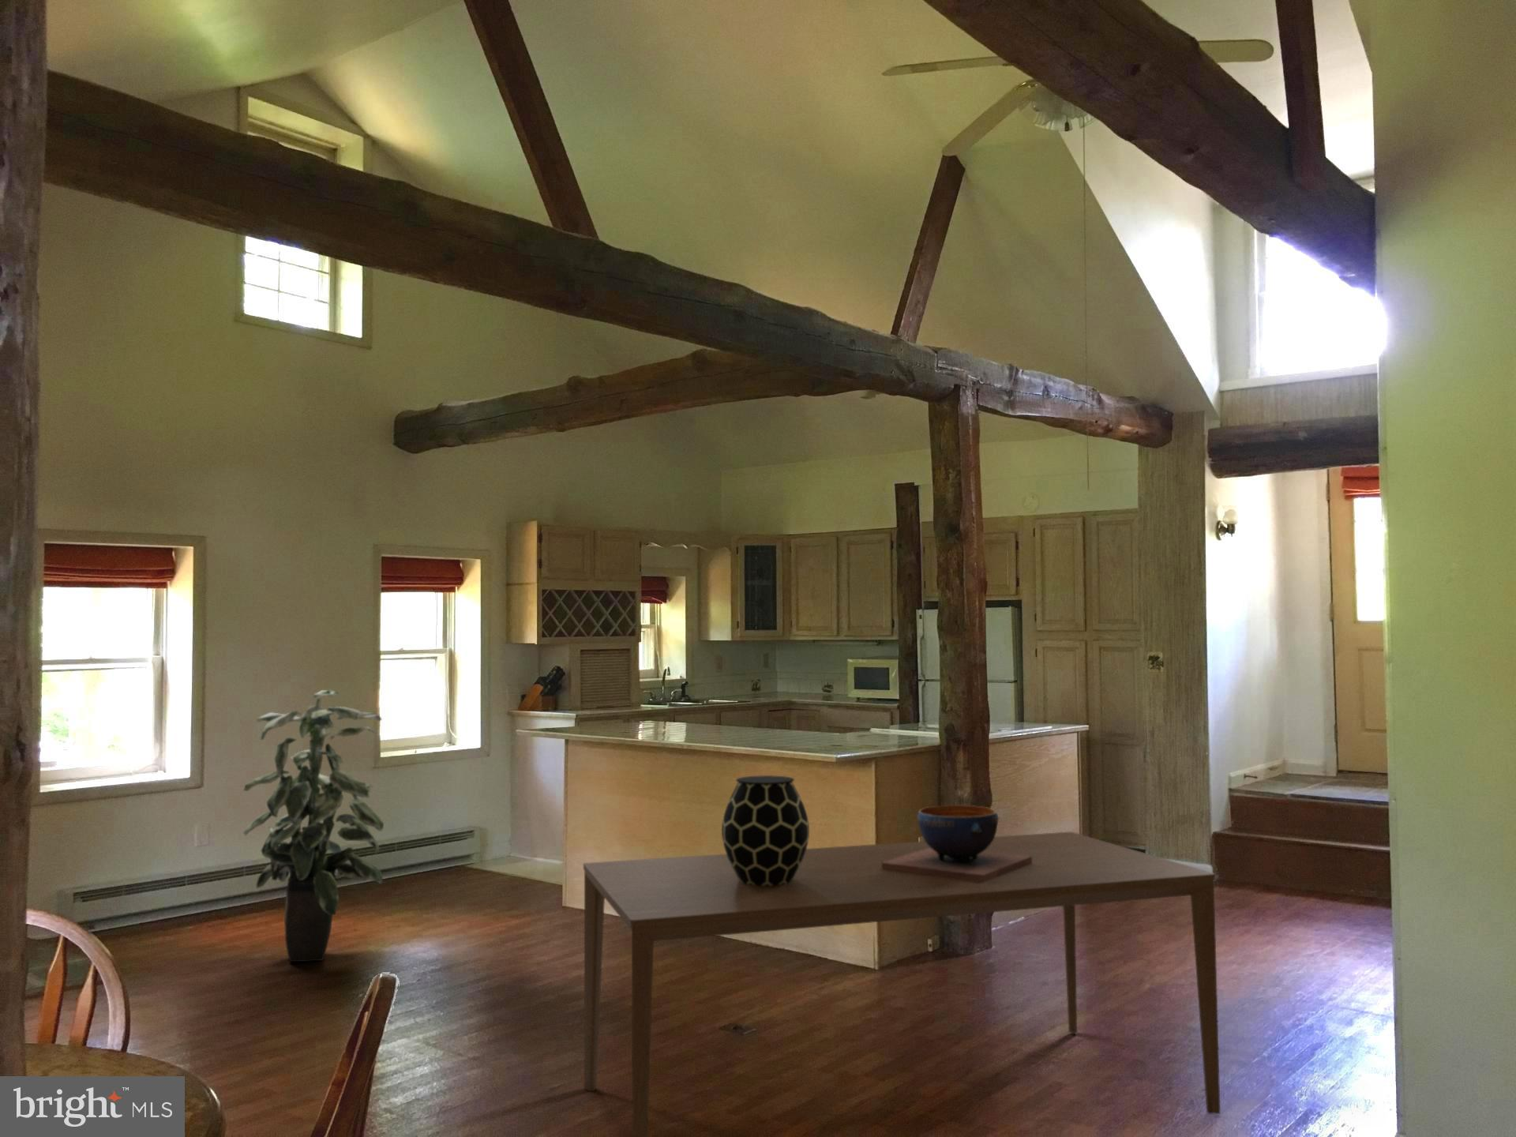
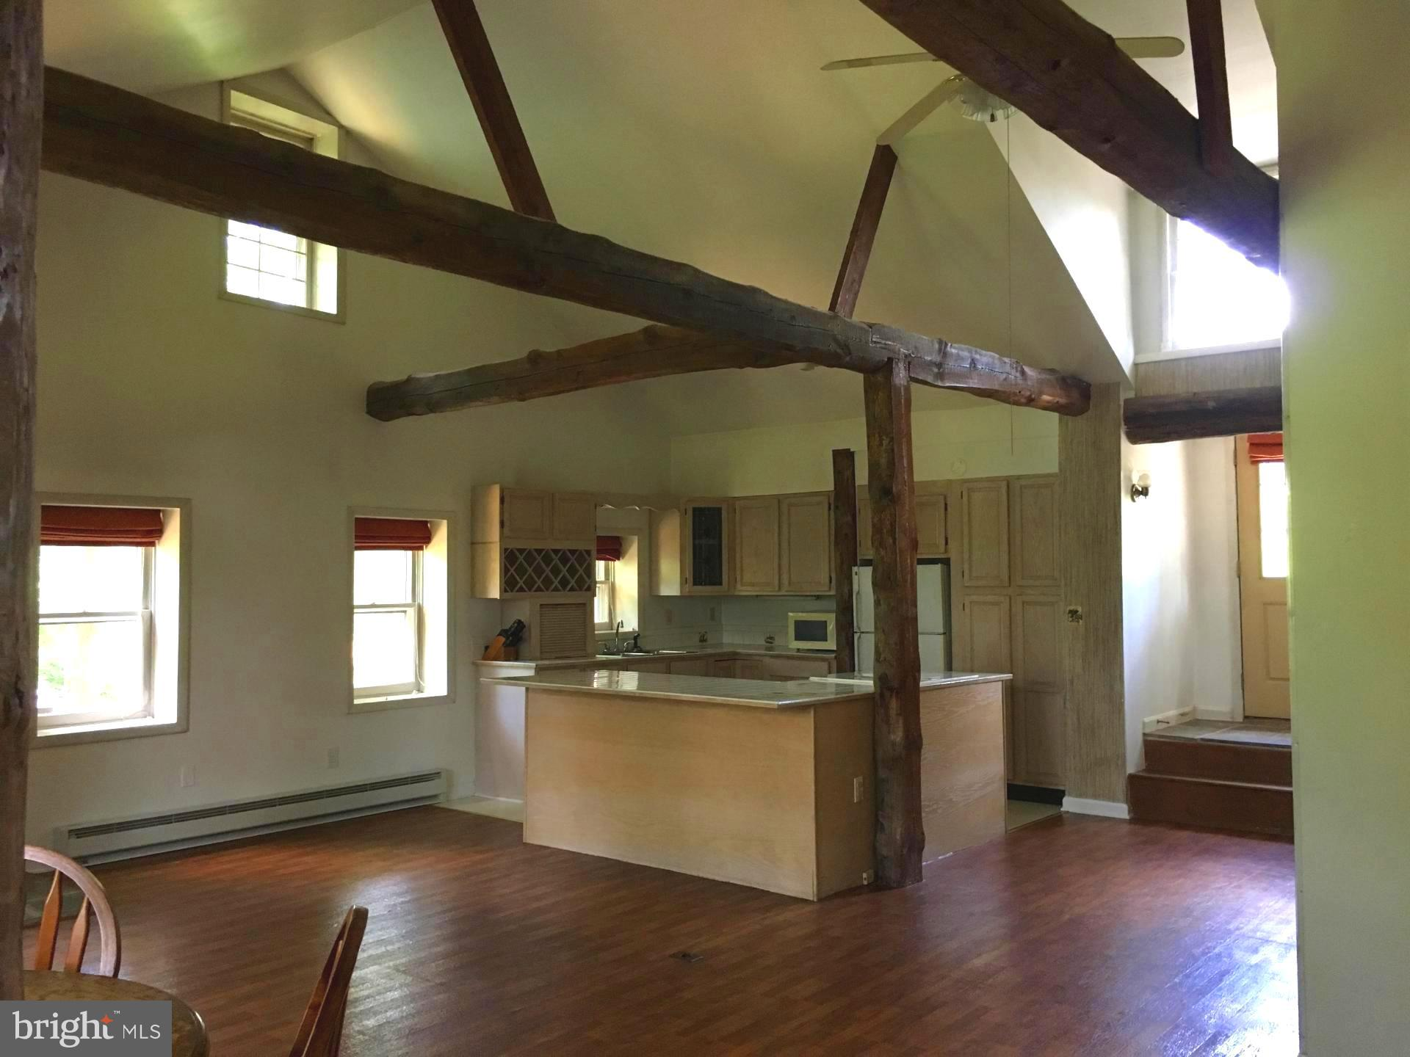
- decorative bowl (957, 837)
- indoor plant (319, 824)
- vase (765, 829)
- dining table (888, 921)
